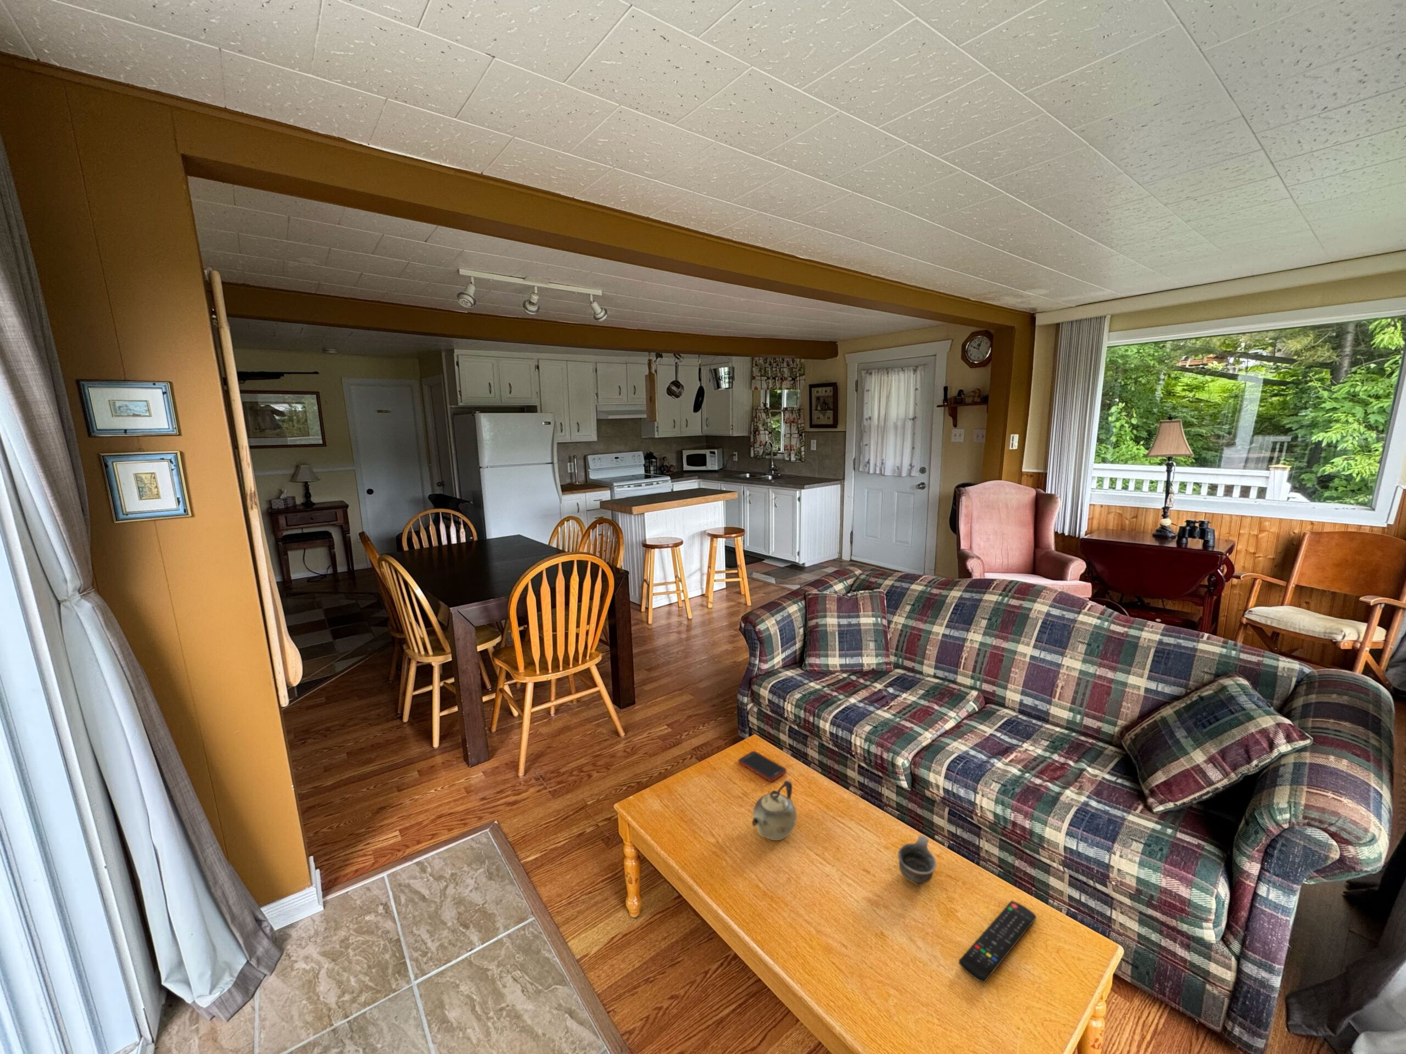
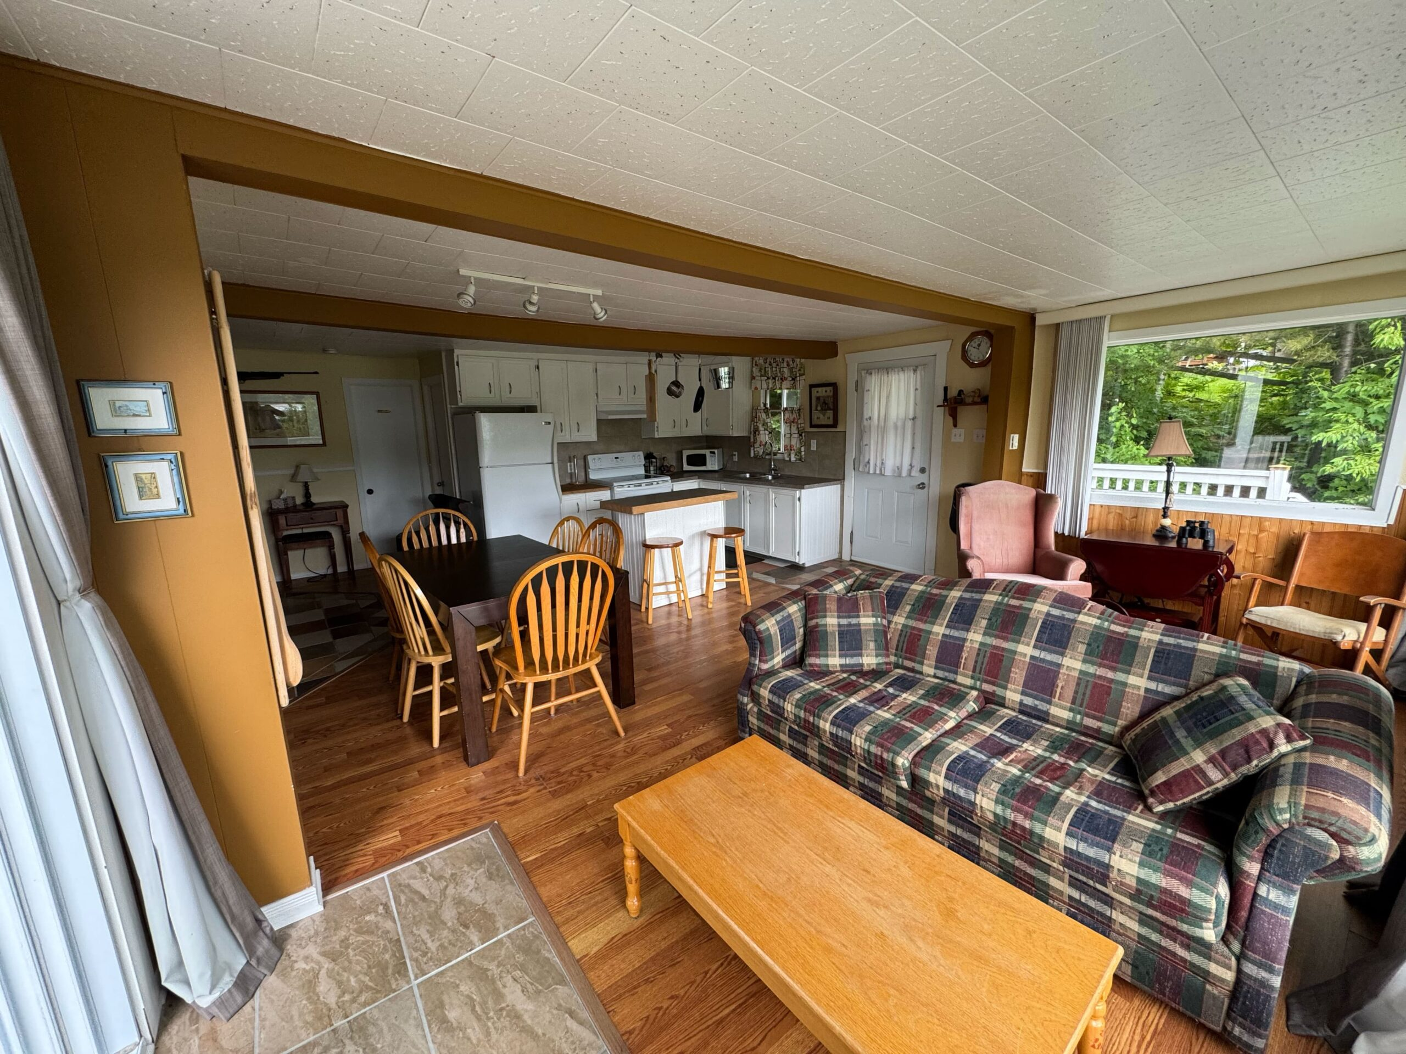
- cell phone (762, 766)
- cup (918, 862)
- remote control (999, 939)
- teapot (773, 813)
